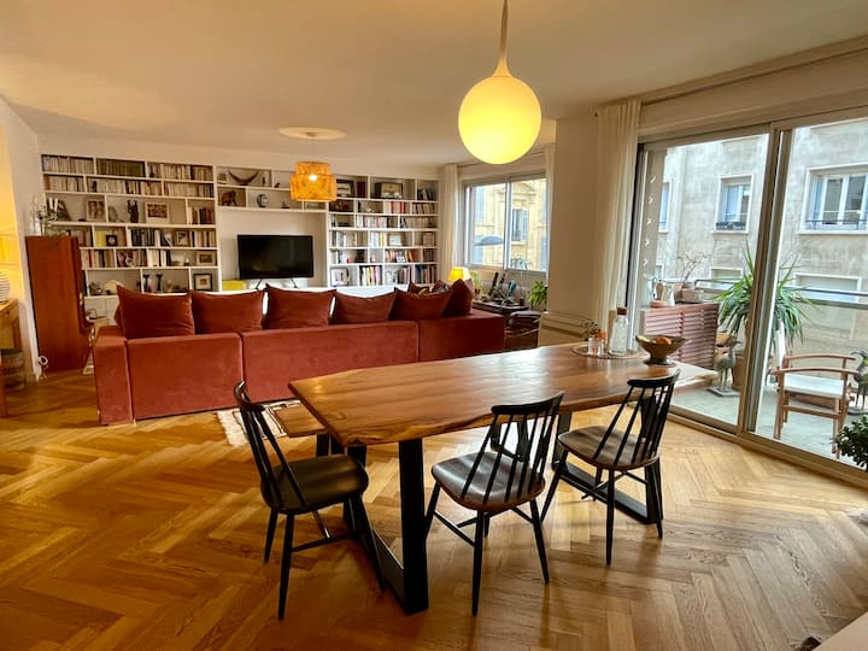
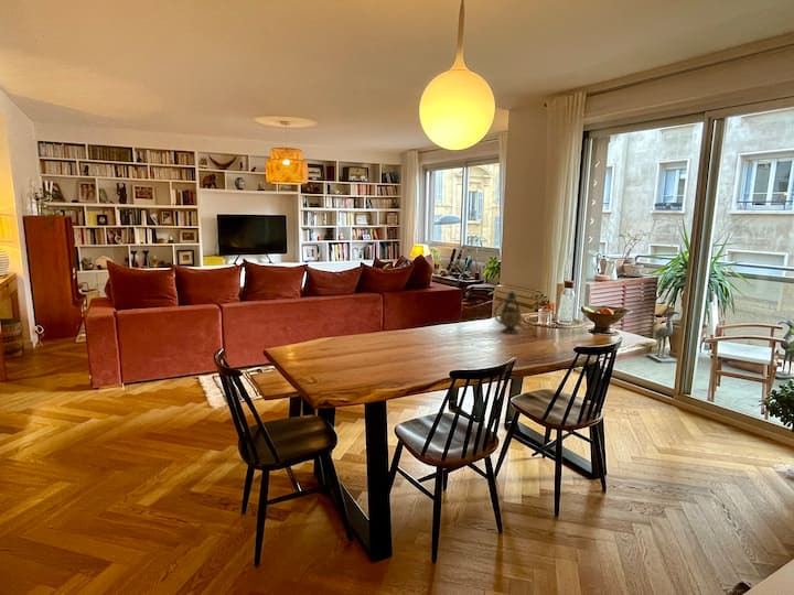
+ teapot (515, 312)
